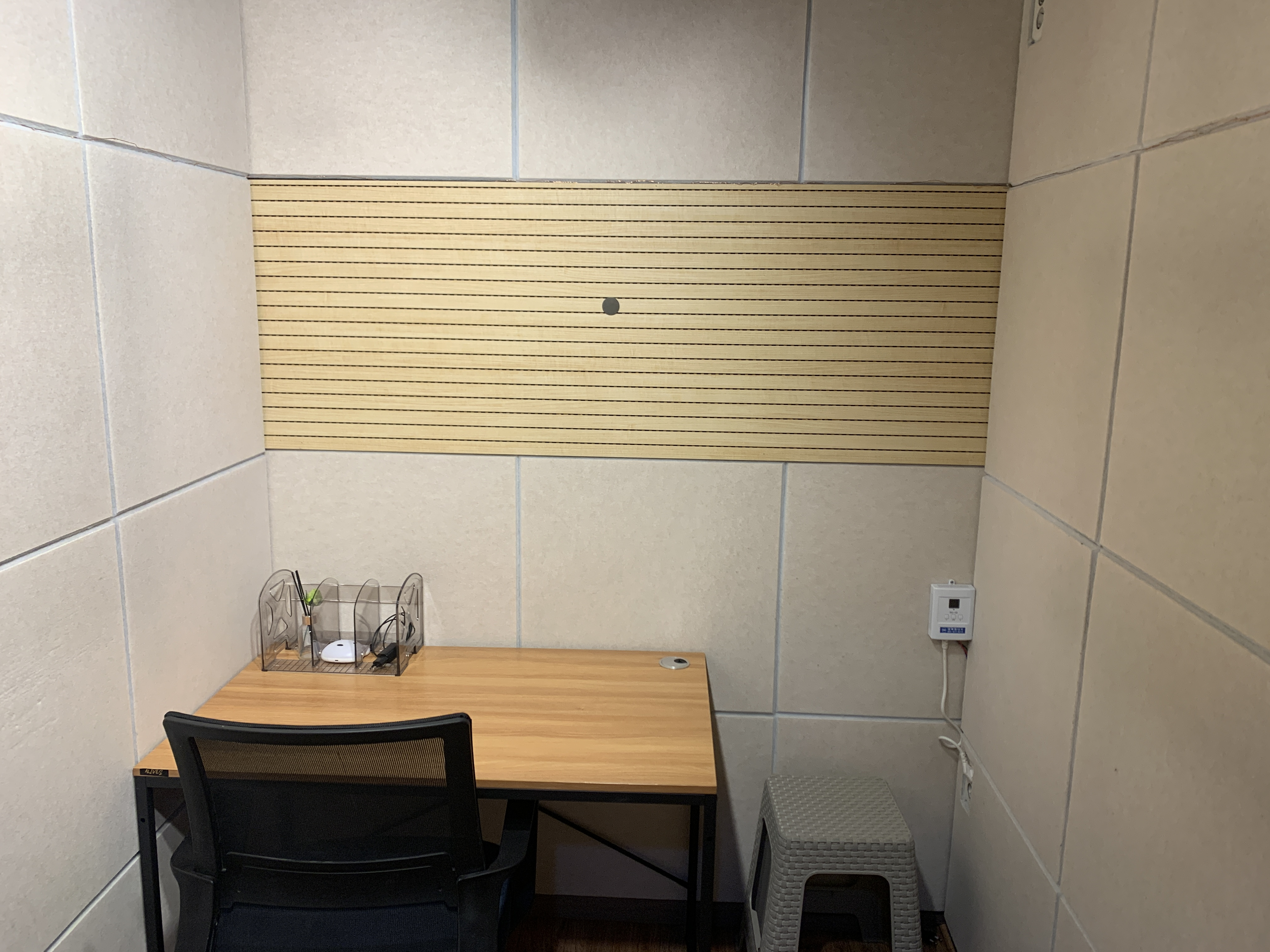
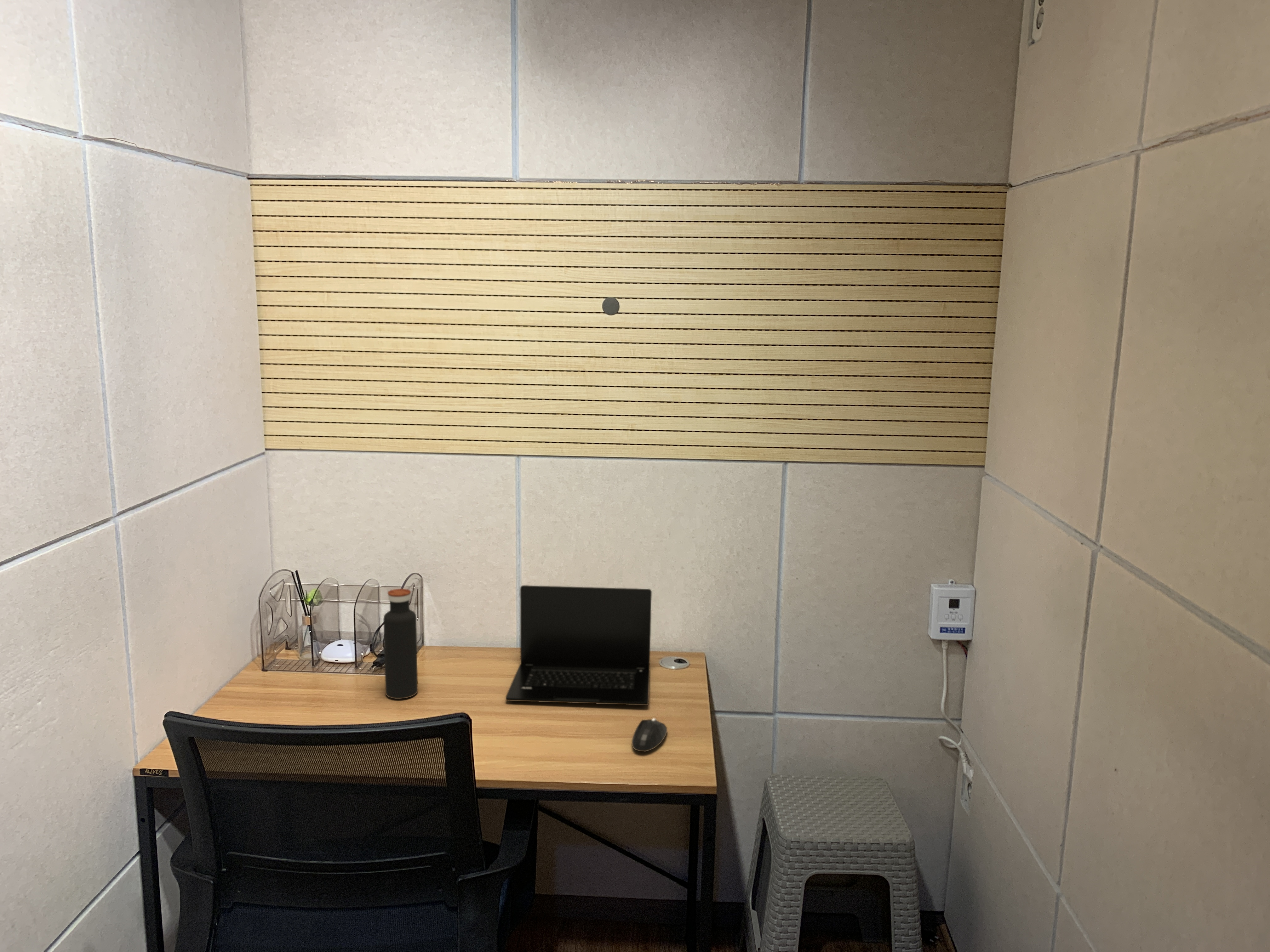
+ mouse (649, 732)
+ laptop (581, 643)
+ water bottle (400, 643)
